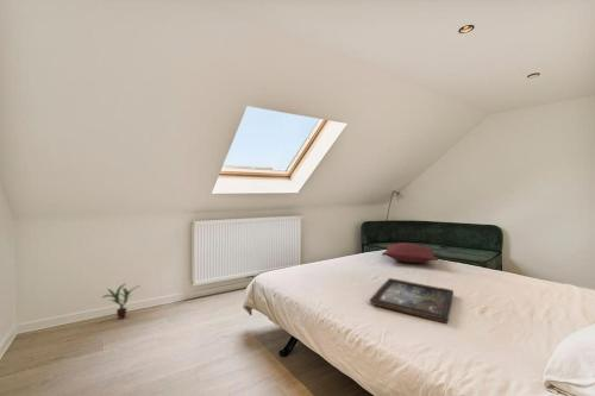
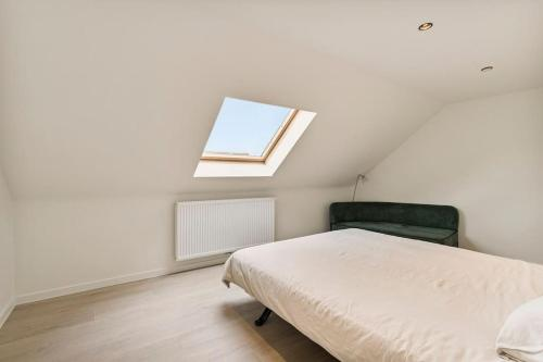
- potted plant (121, 303)
- pillow (408, 252)
- decorative tray (413, 296)
